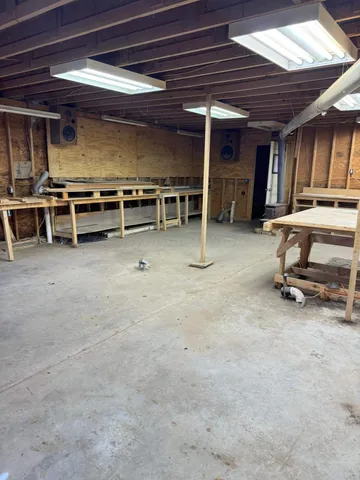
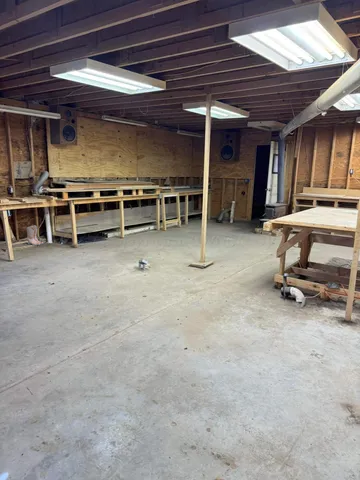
+ boots (35, 234)
